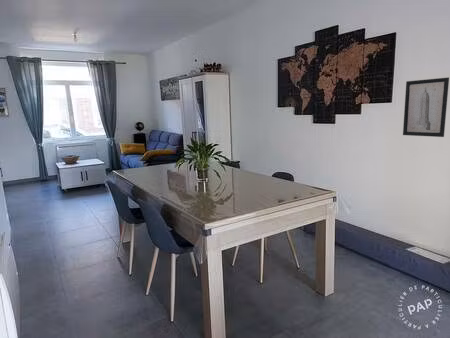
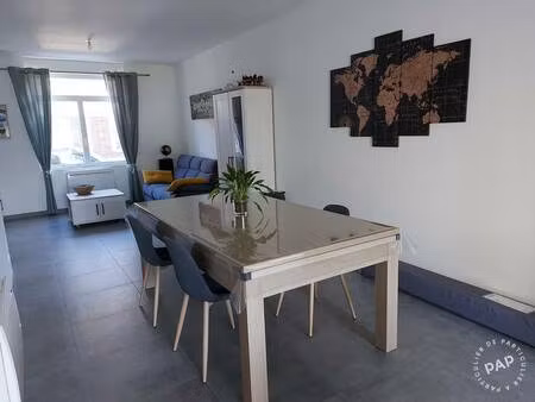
- wall art (424, 108)
